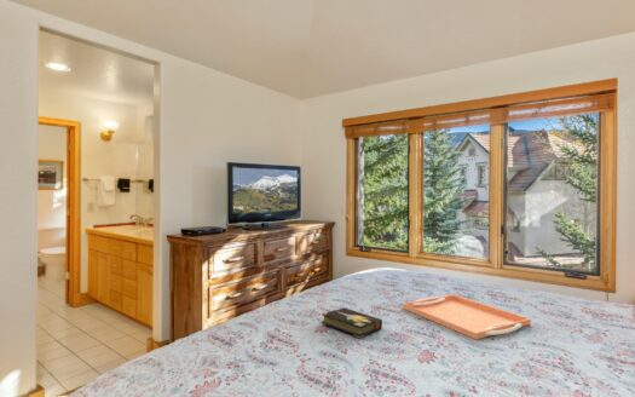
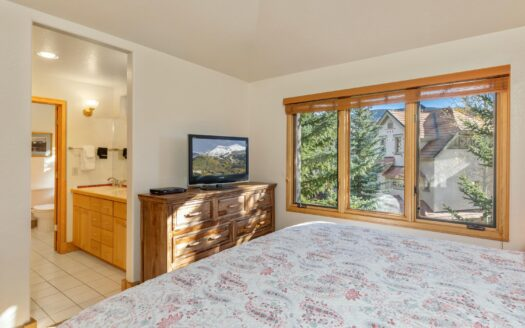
- hardback book (351, 320)
- serving tray (462, 312)
